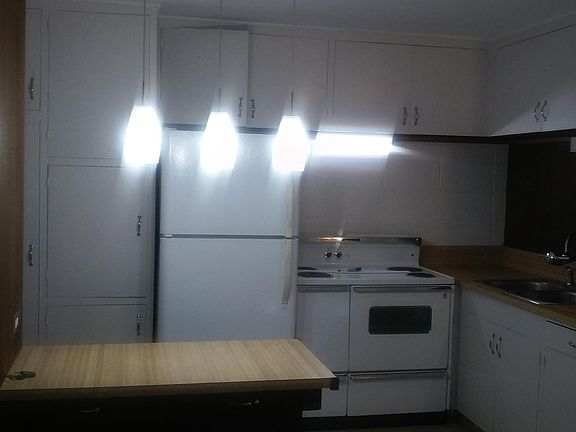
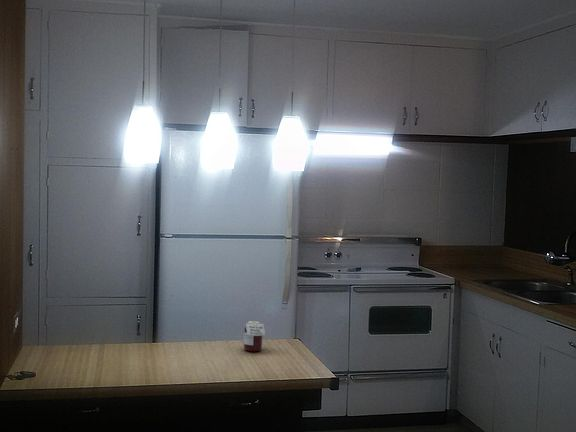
+ jar (254, 336)
